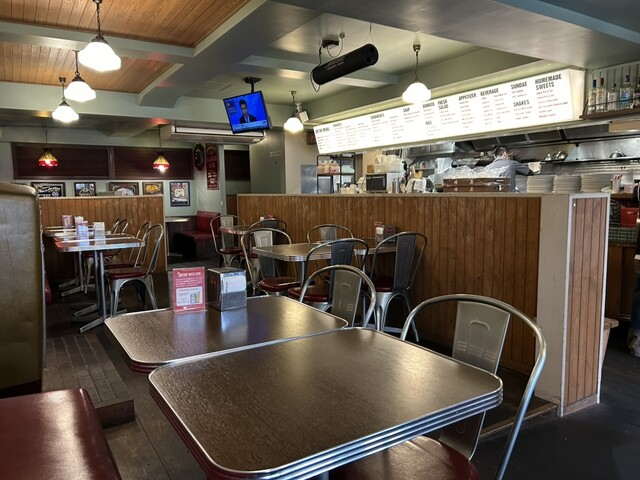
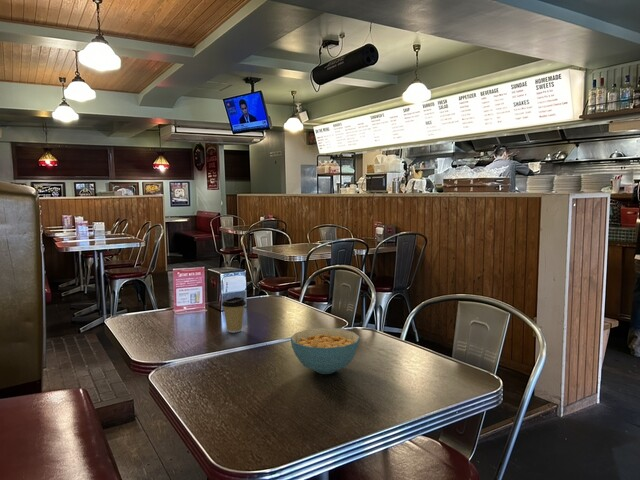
+ cereal bowl (325, 353)
+ coffee cup (234, 314)
